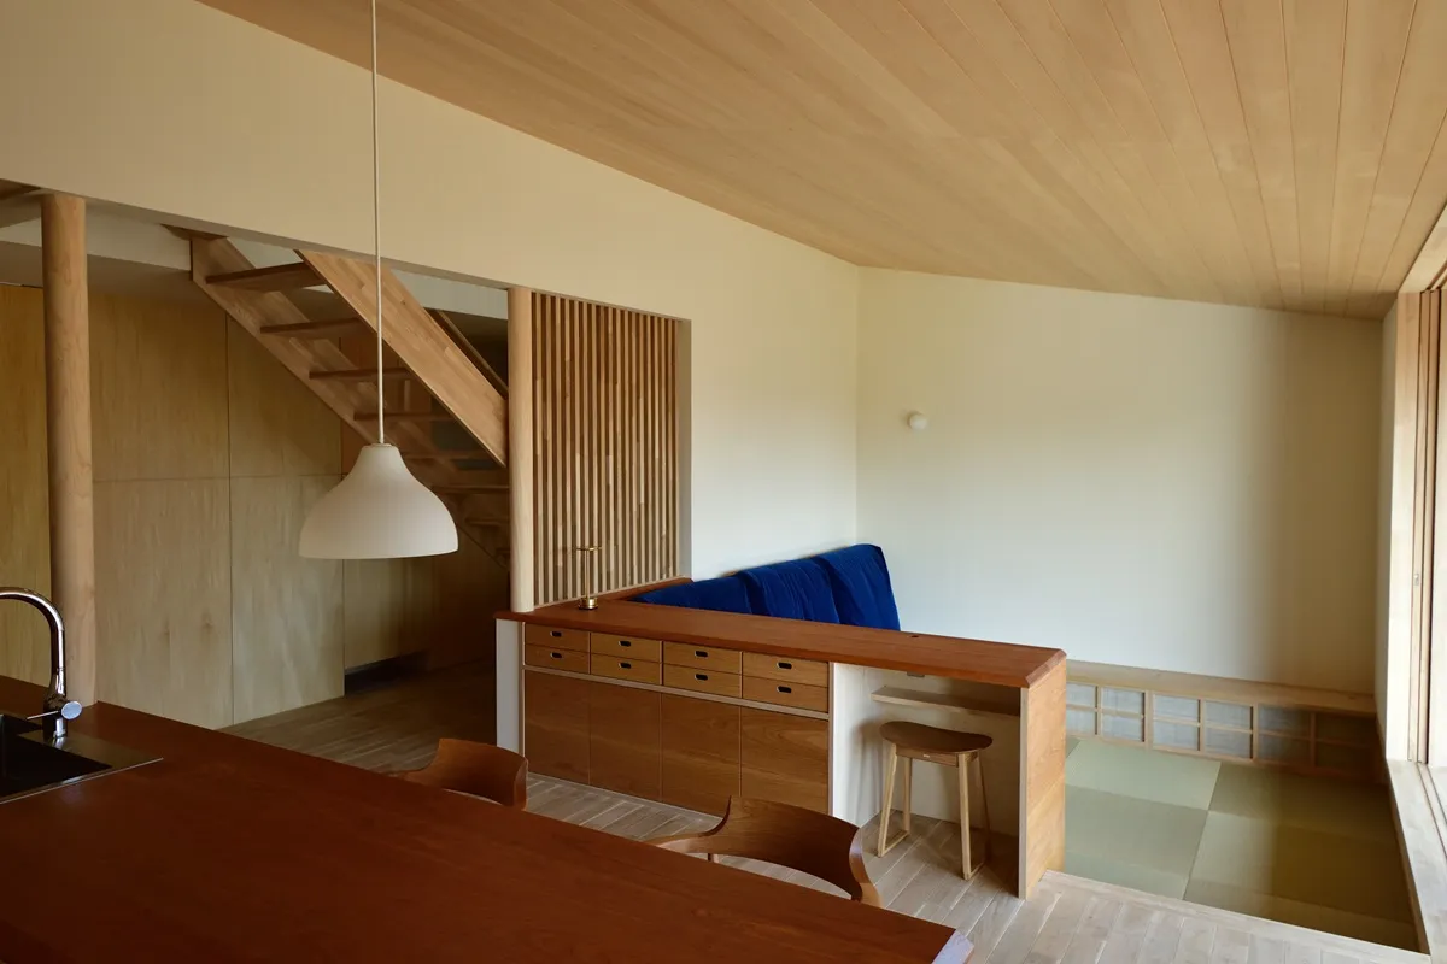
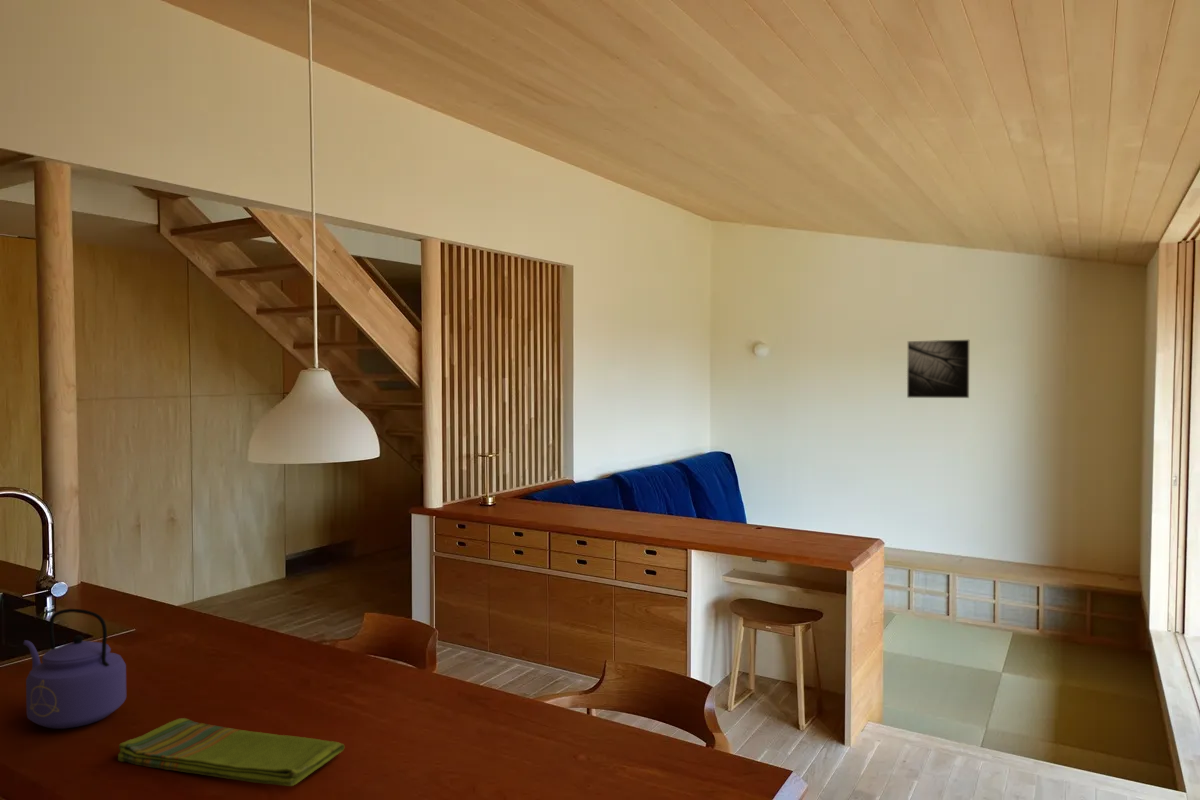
+ dish towel (232, 747)
+ kettle (67, 660)
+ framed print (937, 369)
